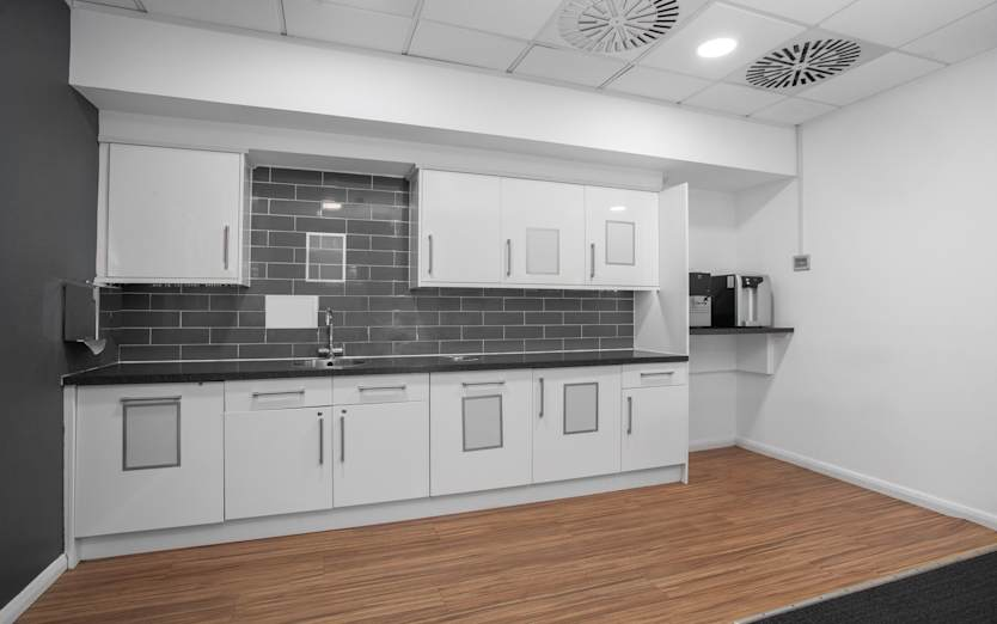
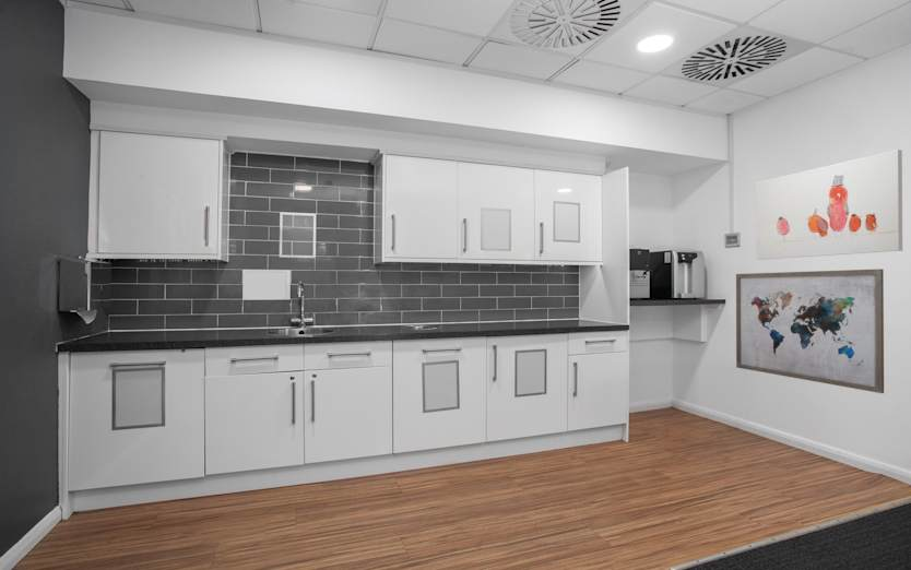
+ wall art (798, 324)
+ wall art (819, 212)
